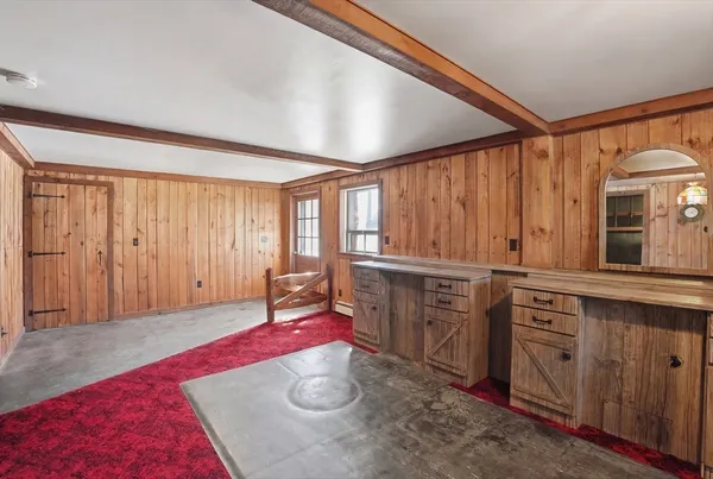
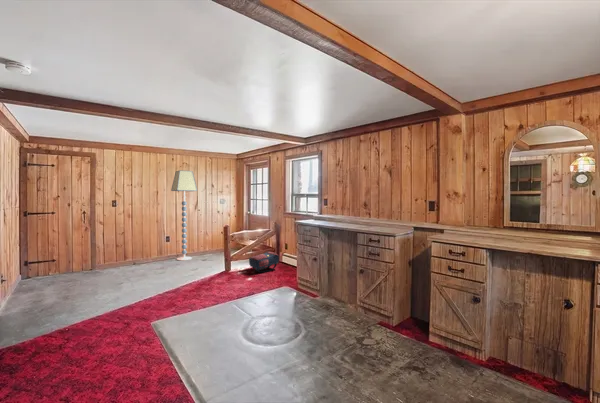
+ satchel (263, 261)
+ floor lamp (184, 214)
